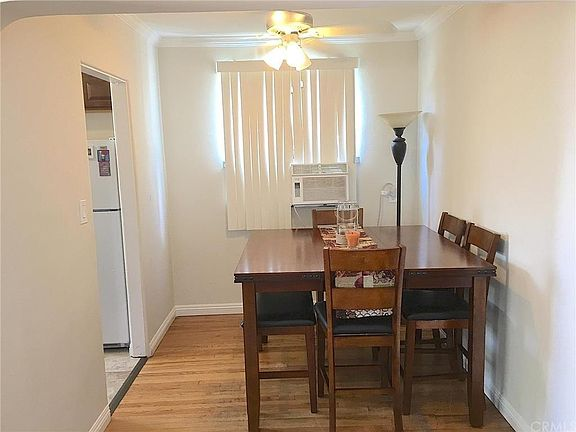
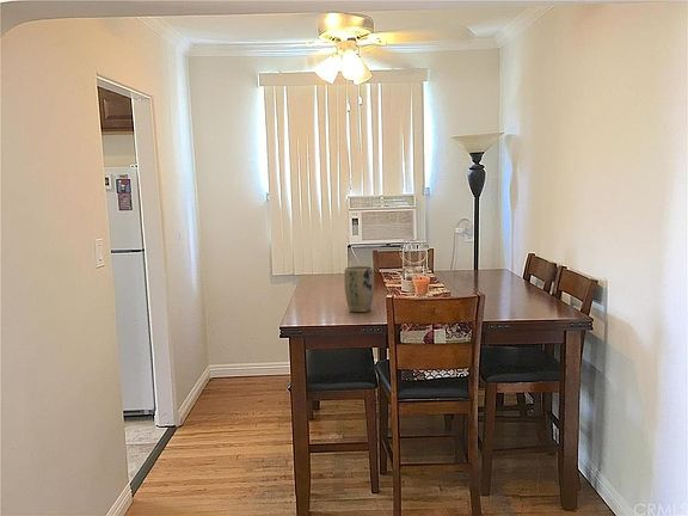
+ plant pot (360, 289)
